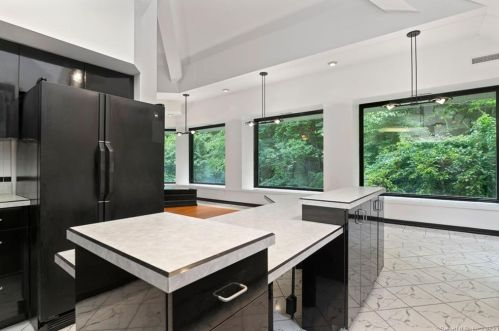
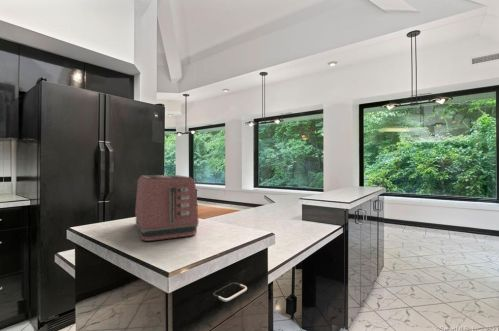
+ toaster (164, 202)
